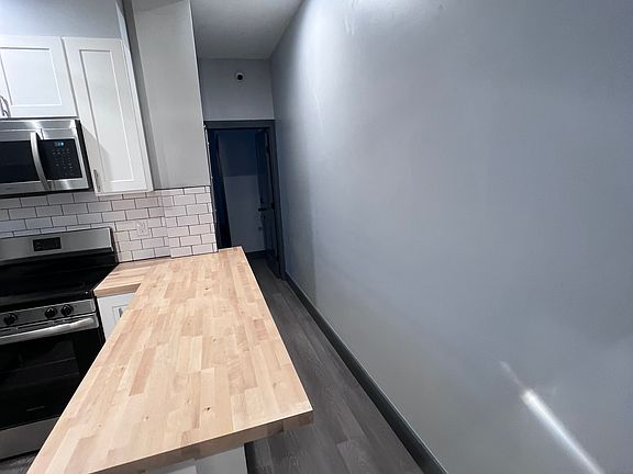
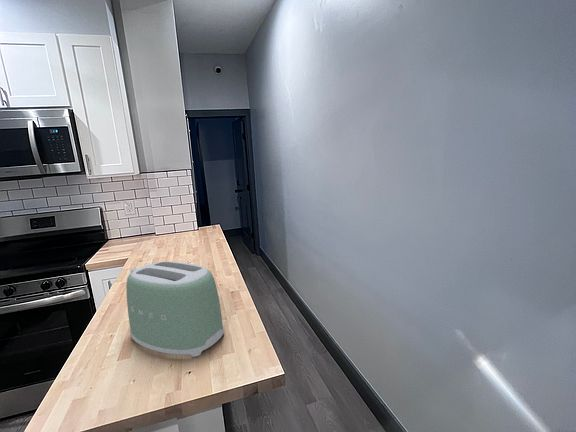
+ toaster (173, 302)
